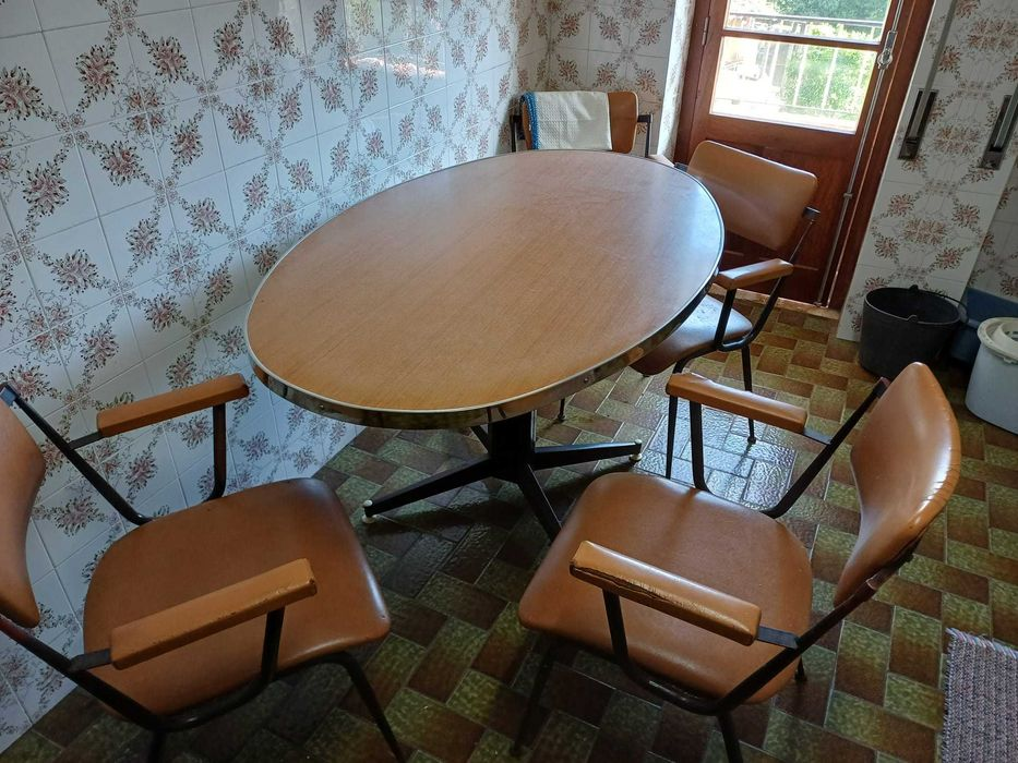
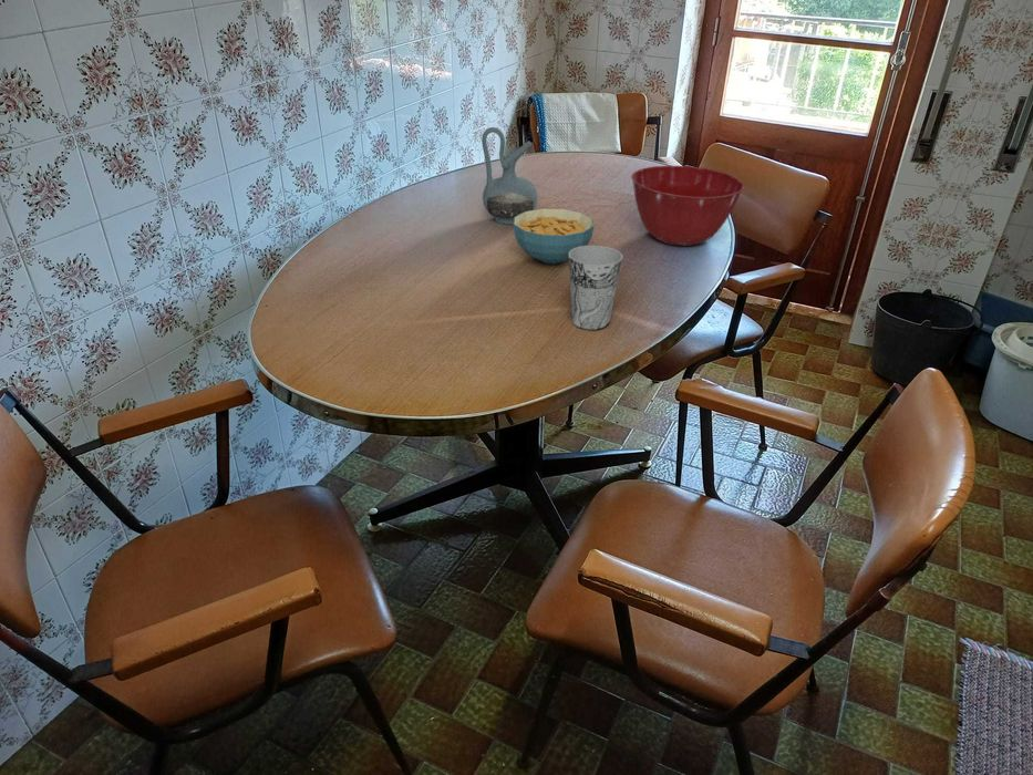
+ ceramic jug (509, 175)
+ cup (592, 289)
+ mixing bowl (683, 208)
+ cereal bowl (552, 240)
